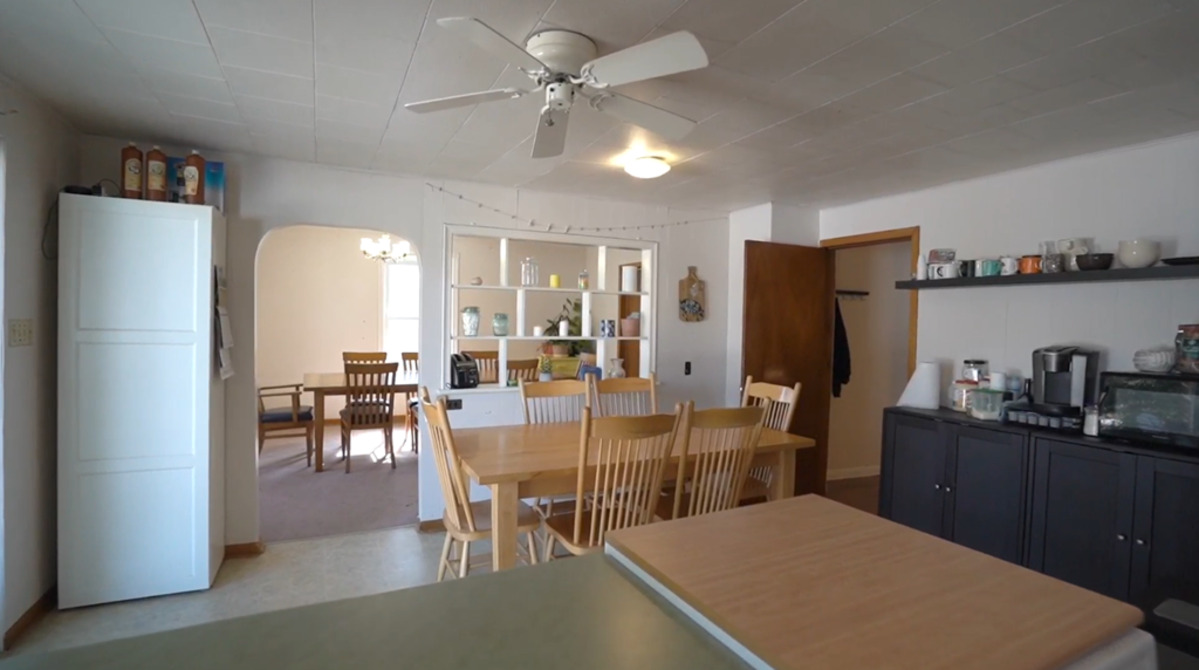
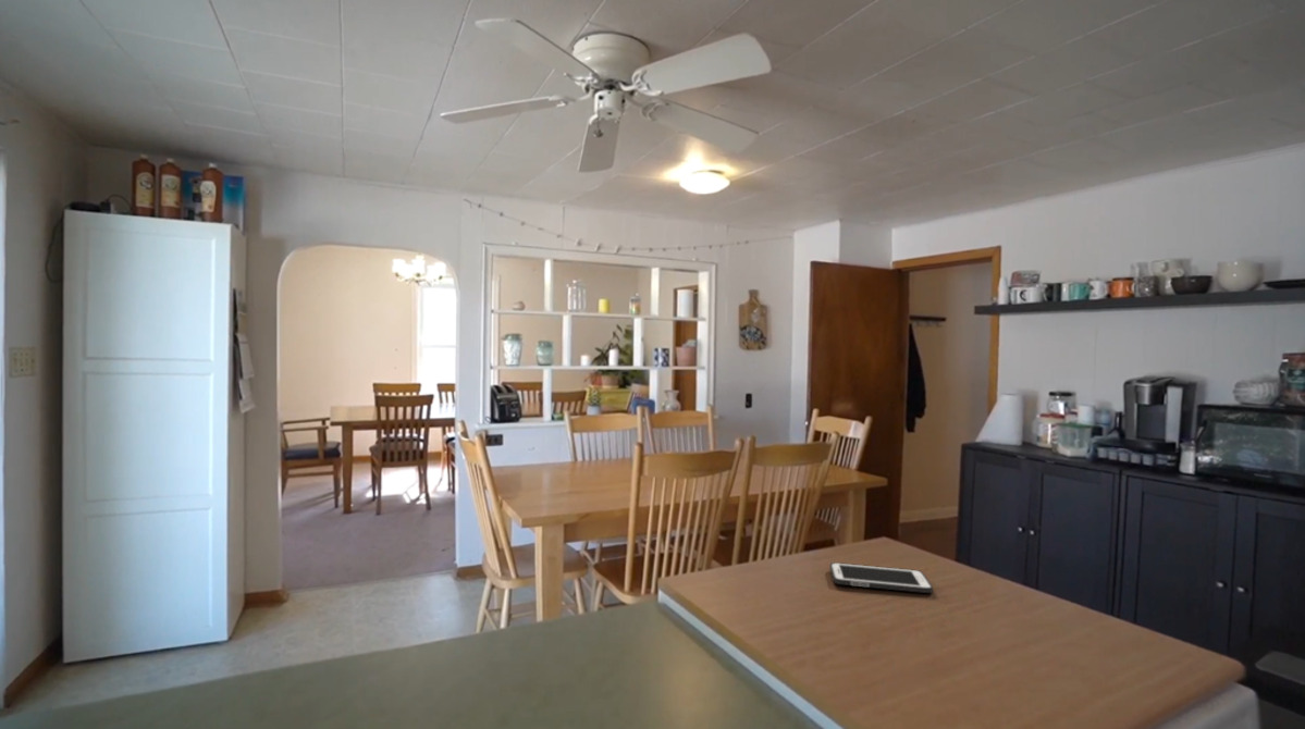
+ cell phone (878, 577)
